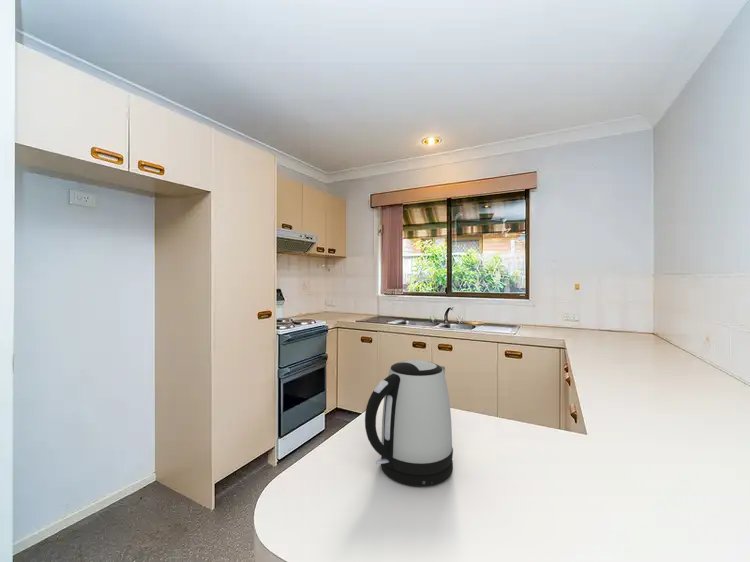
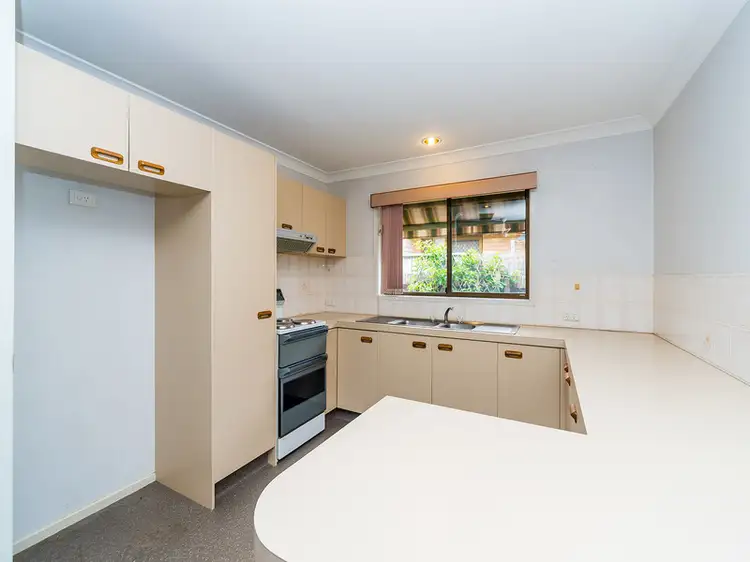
- kettle (408, 416)
